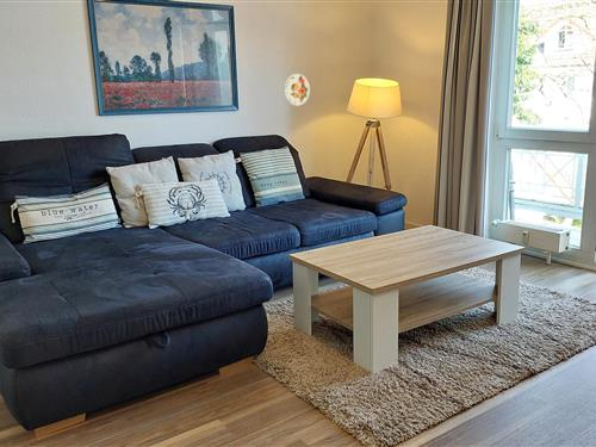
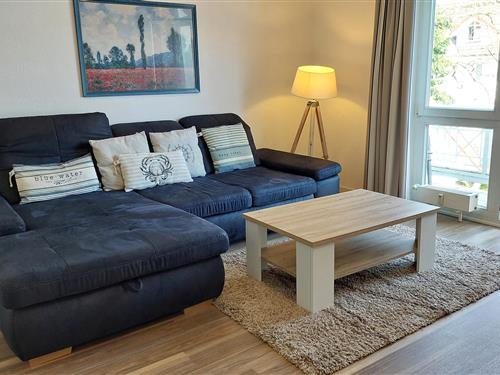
- decorative plate (297, 89)
